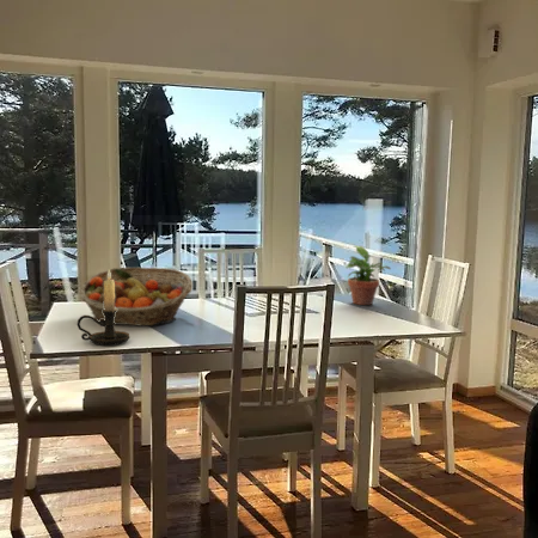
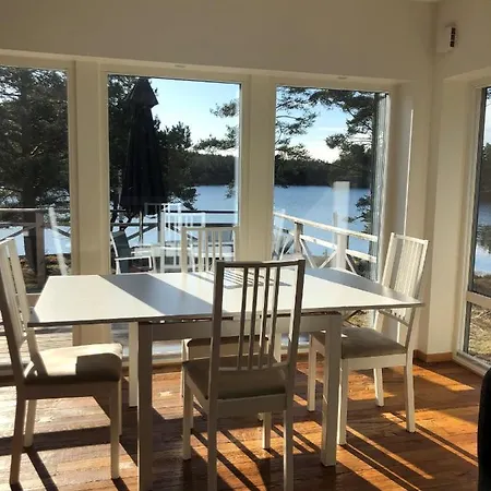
- fruit basket (136, 295)
- potted plant (367, 275)
- candle holder (104, 305)
